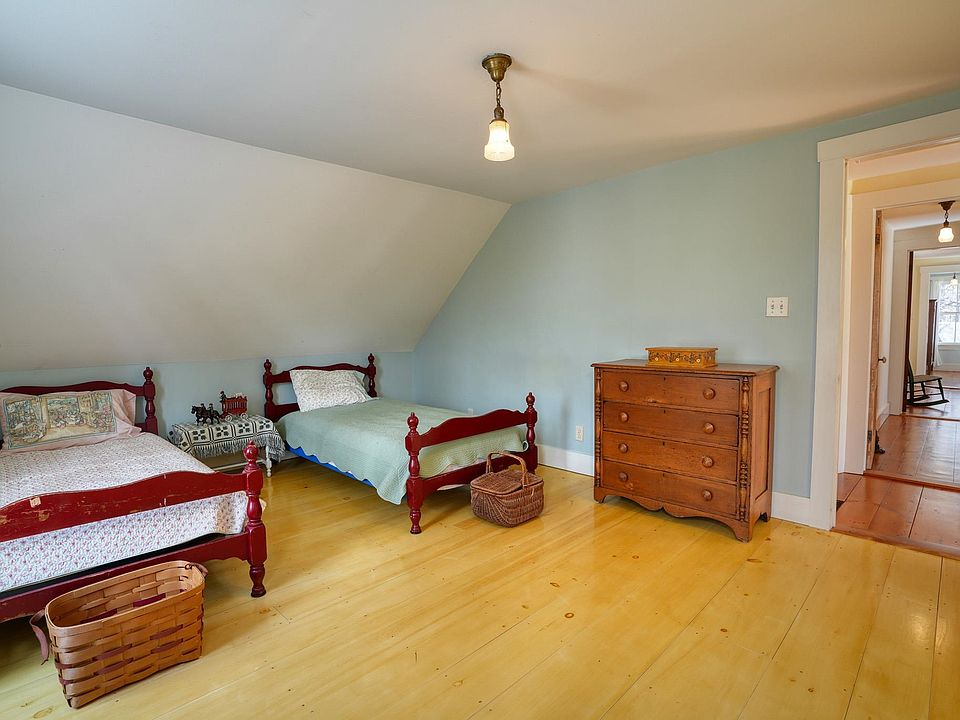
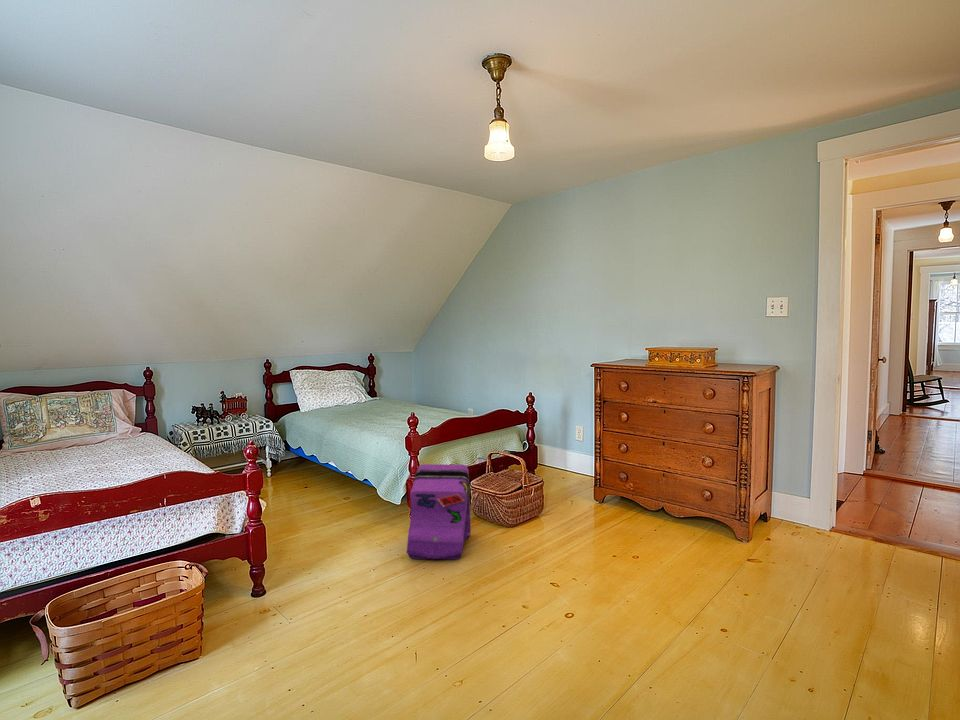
+ backpack (439, 508)
